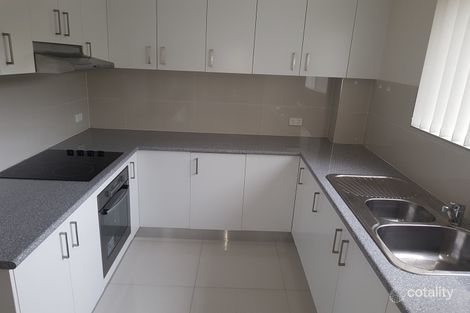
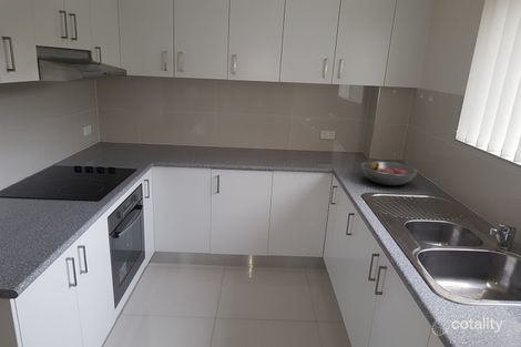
+ fruit bowl (387, 172)
